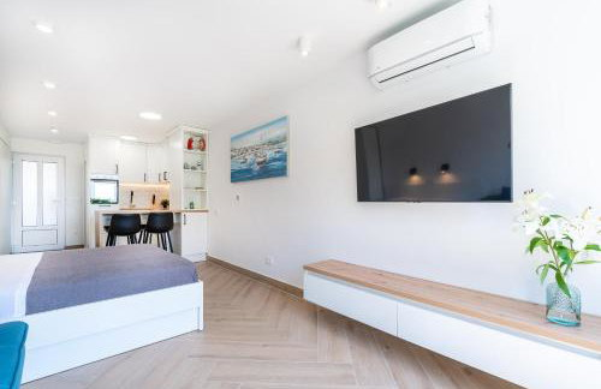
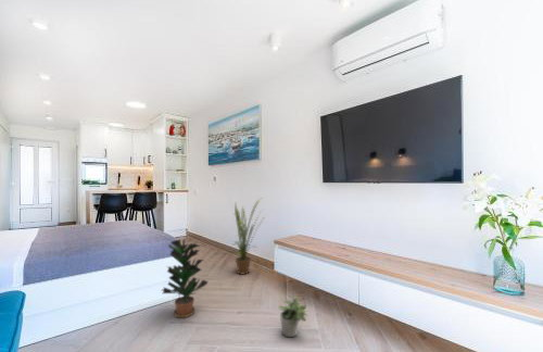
+ potted plant (294, 315)
+ potted plant (181, 275)
+ house plant (244, 235)
